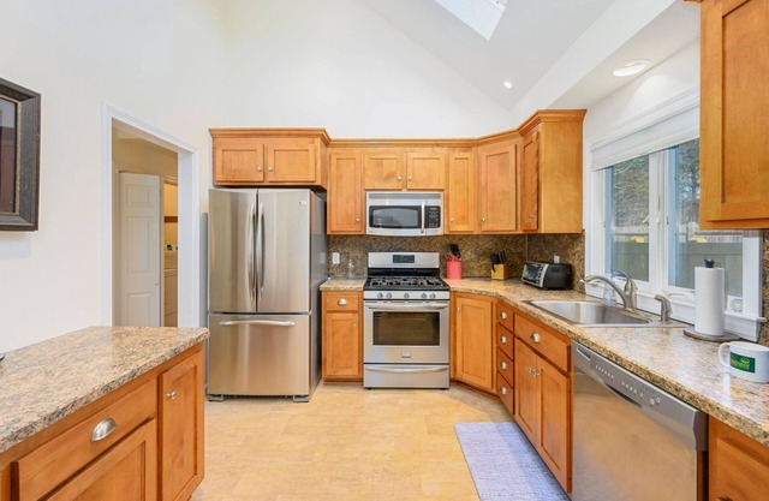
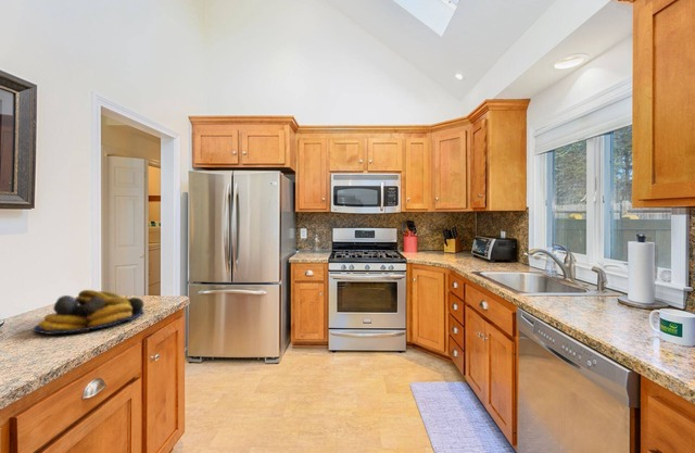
+ fruit bowl (92, 305)
